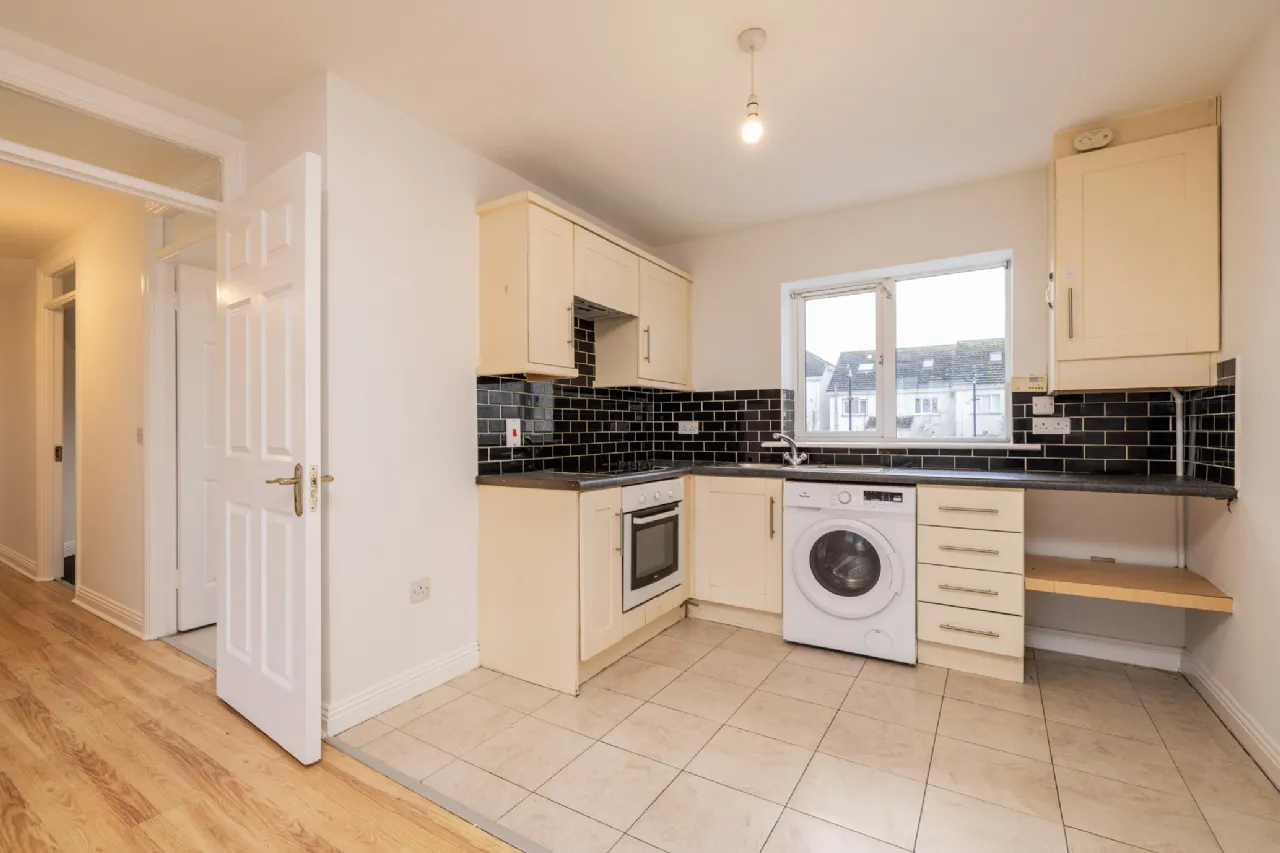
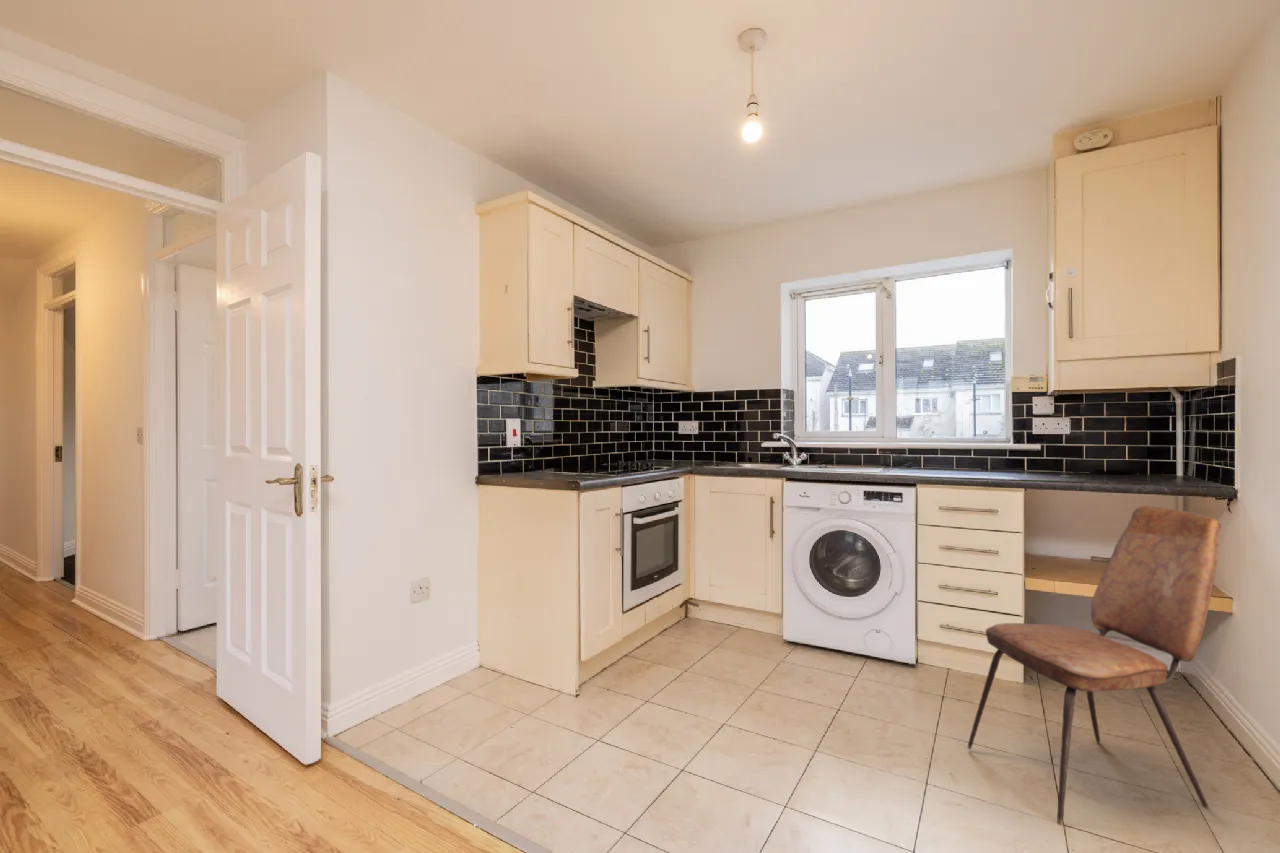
+ dining chair (1098, 644)
